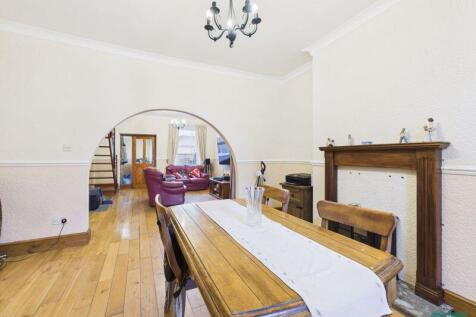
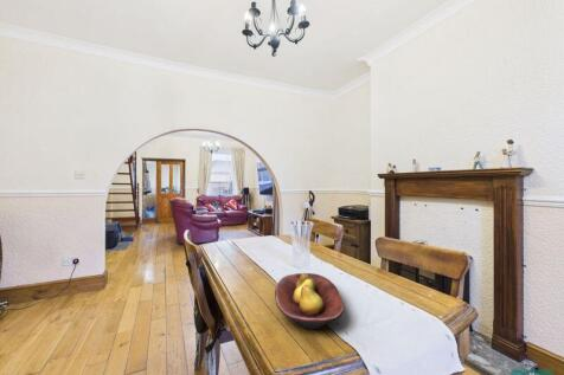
+ fruit bowl (307, 293)
